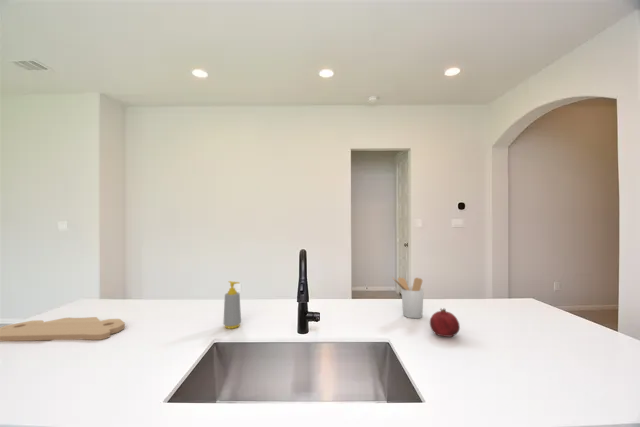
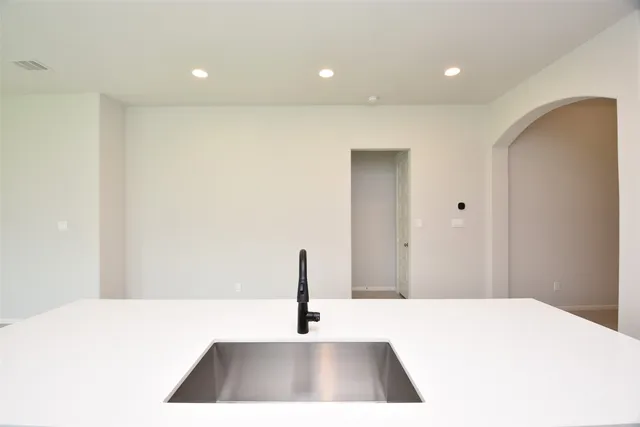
- soap bottle (232, 303)
- cutting board (62, 328)
- fruit (444, 321)
- utensil holder (407, 295)
